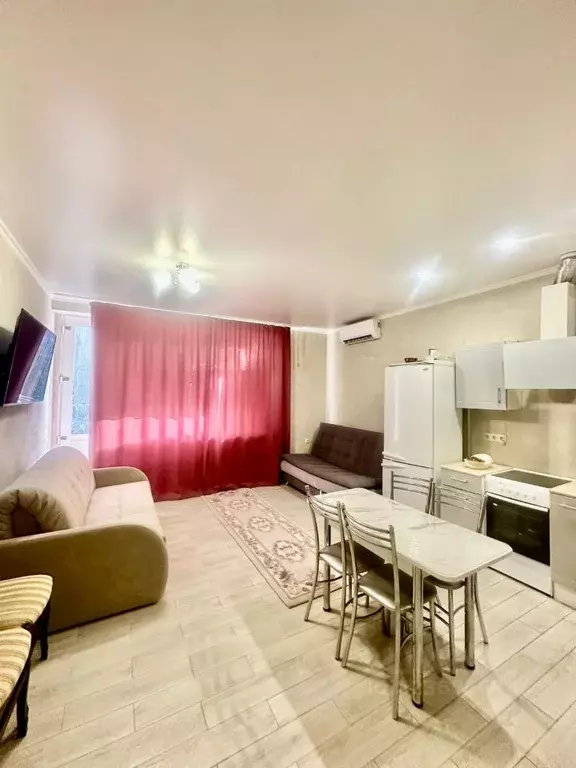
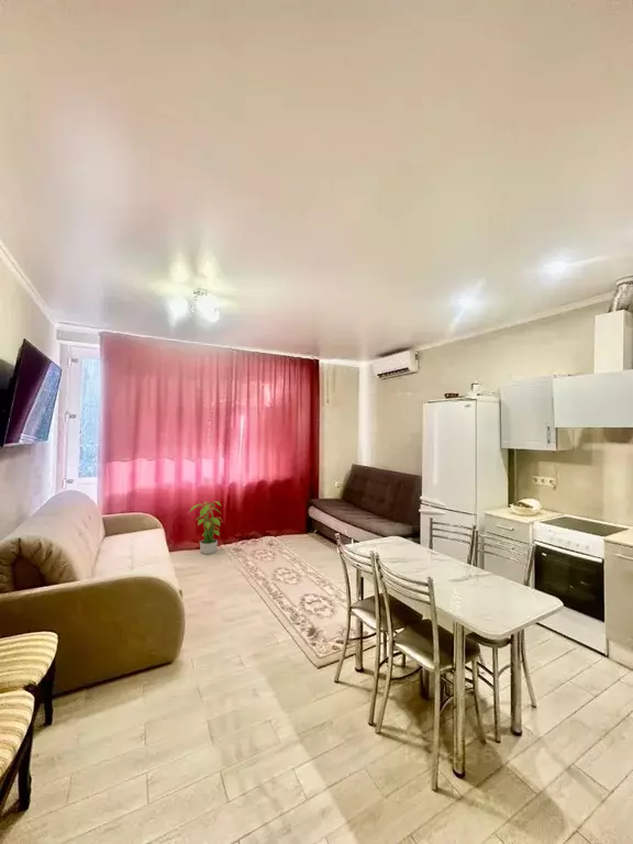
+ potted plant (204, 526)
